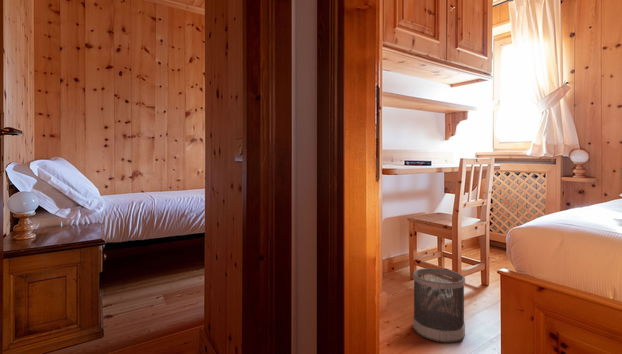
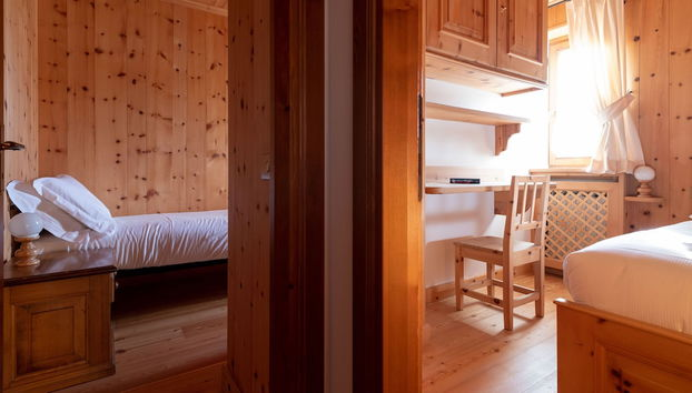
- wastebasket (438, 302)
